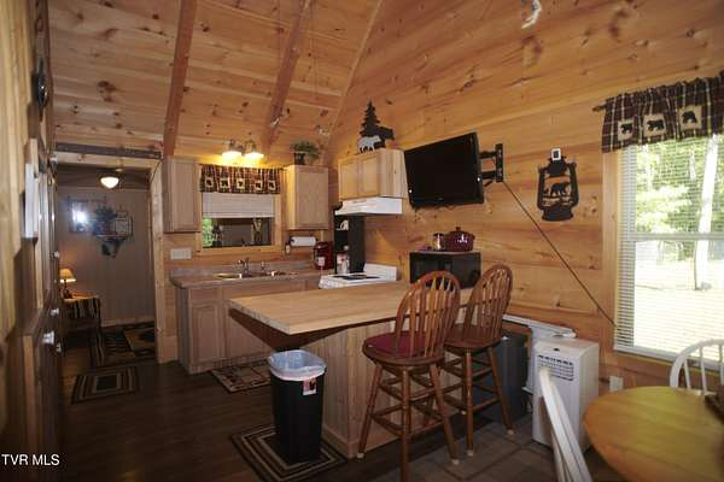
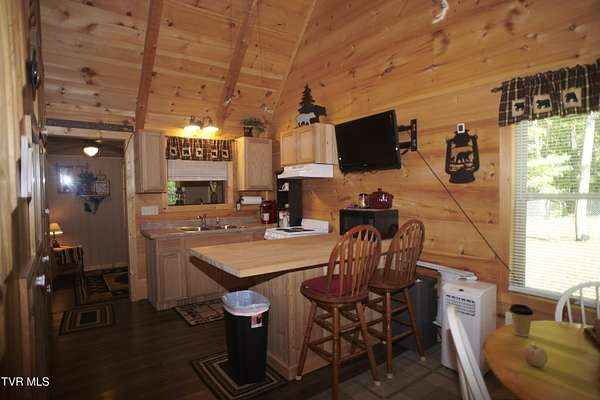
+ fruit (534, 354)
+ coffee cup (521, 320)
